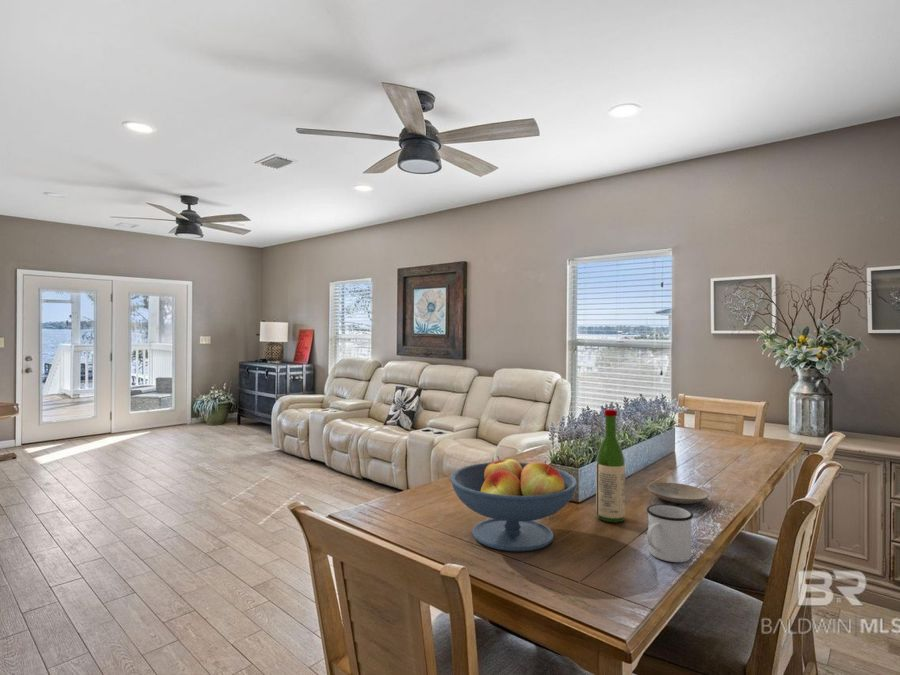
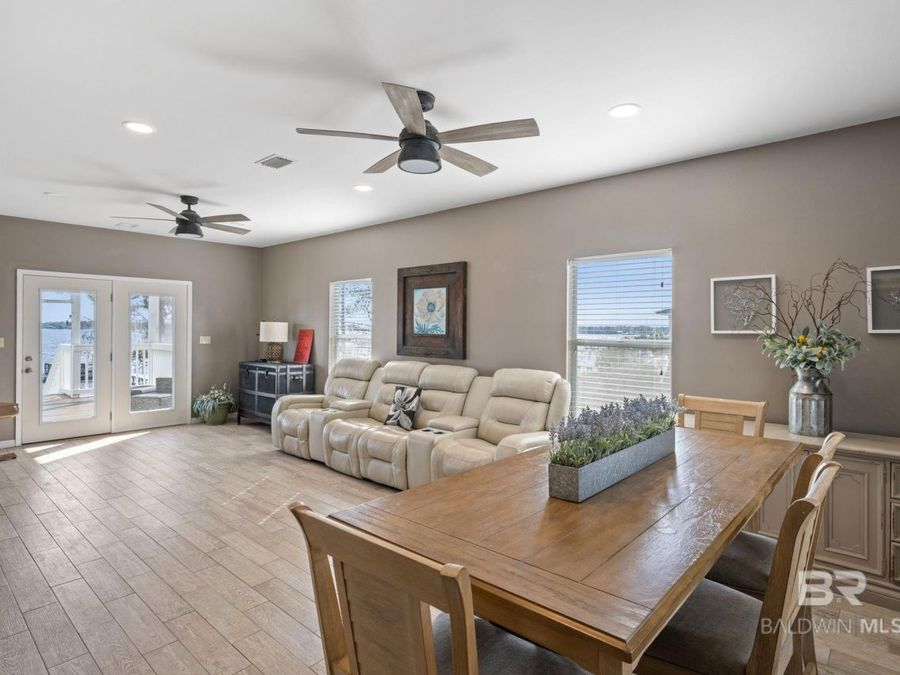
- mug (665, 534)
- fruit bowl (512, 495)
- plate (677, 494)
- wine bottle (610, 463)
